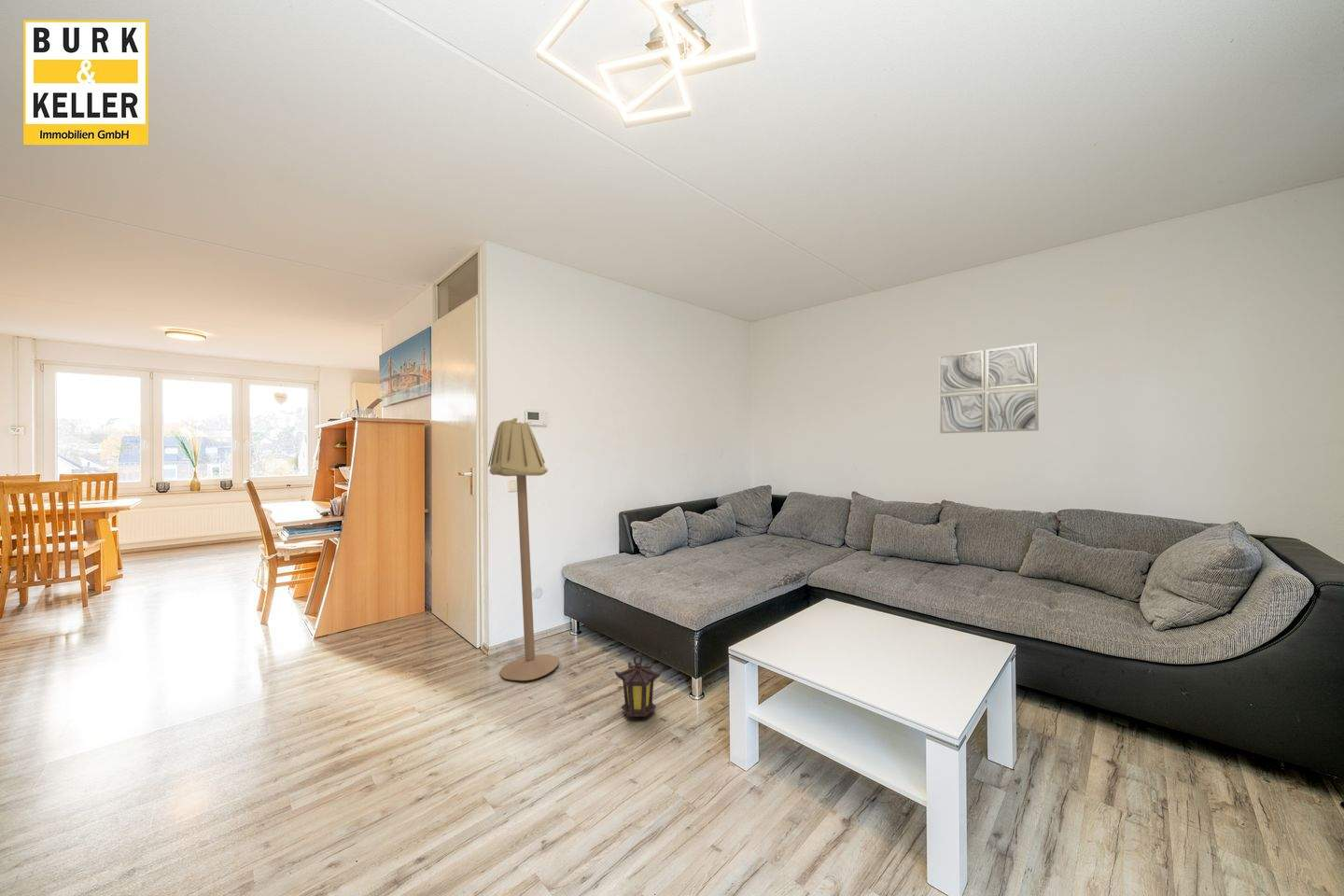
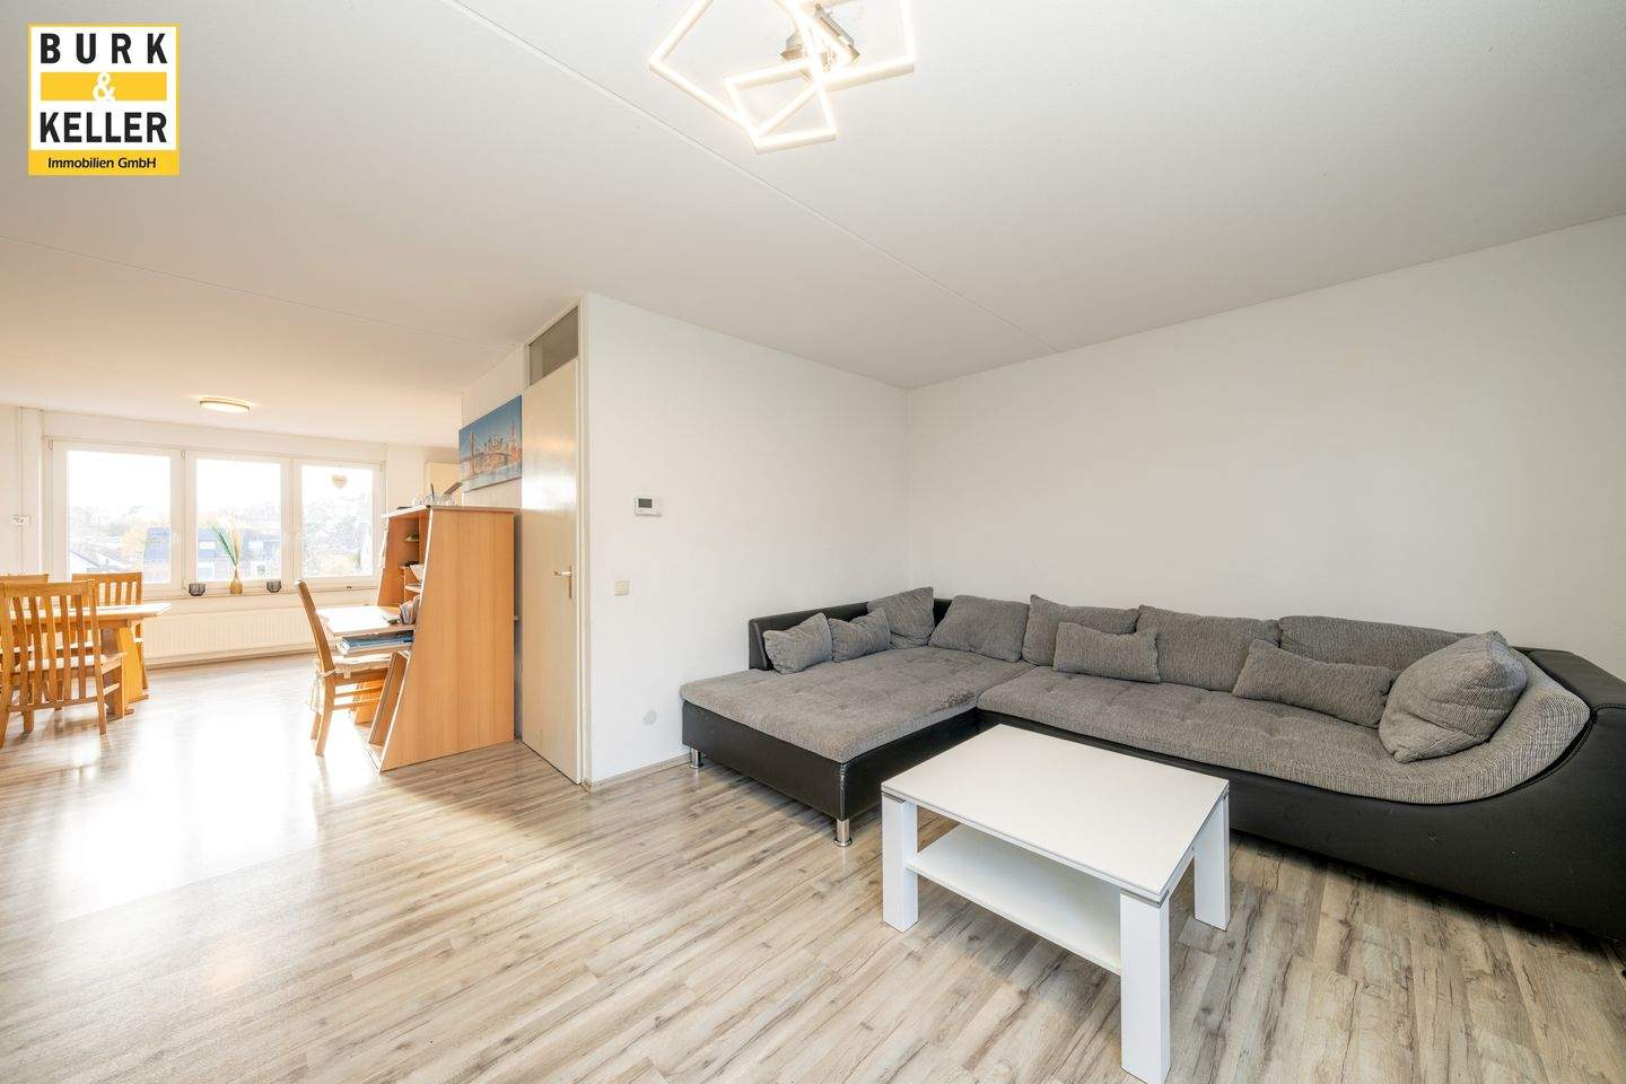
- lantern (638, 683)
- floor lamp (521, 540)
- wall art (987, 392)
